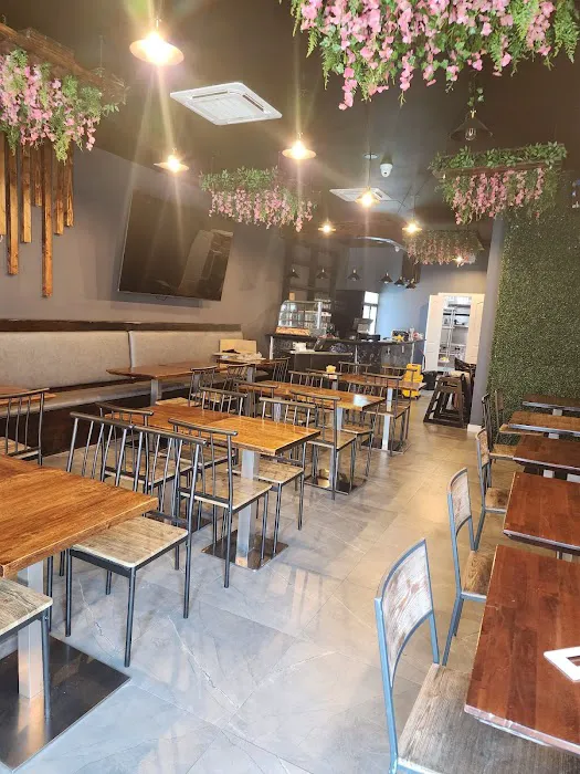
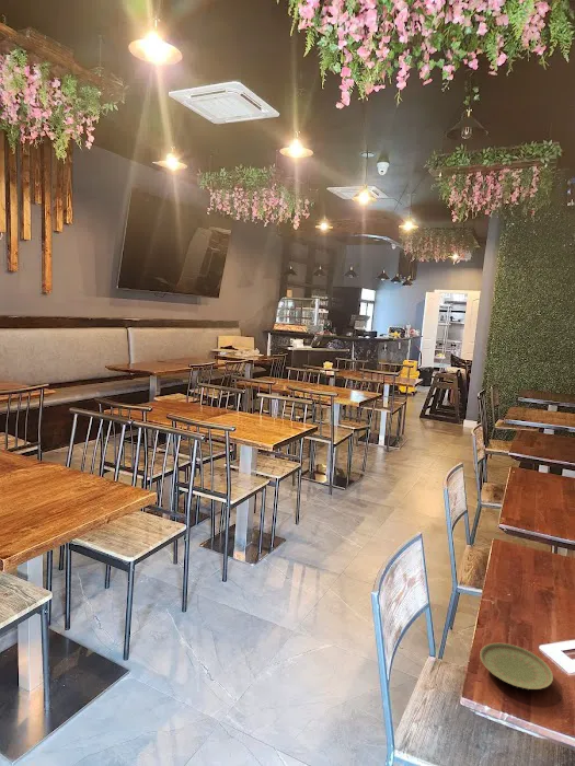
+ plate (515, 668)
